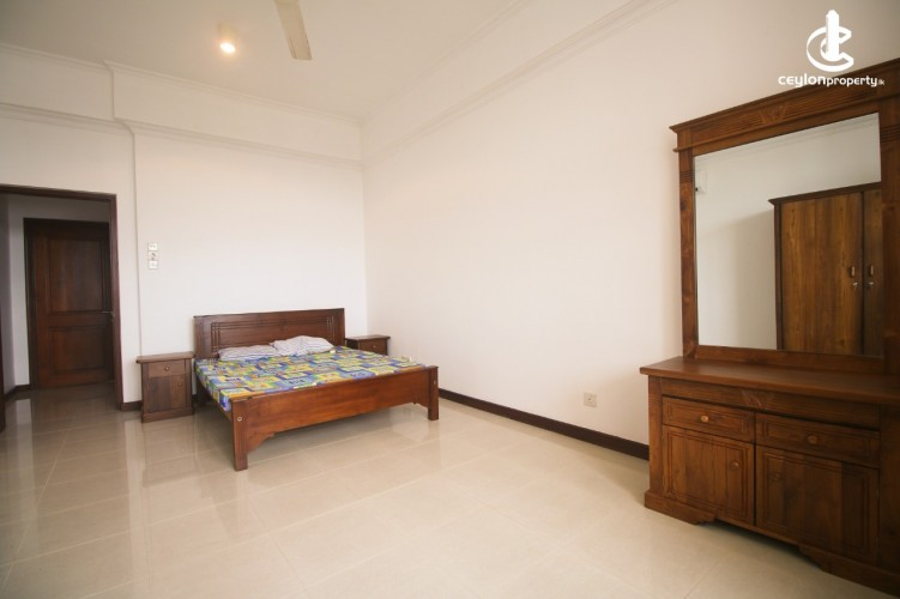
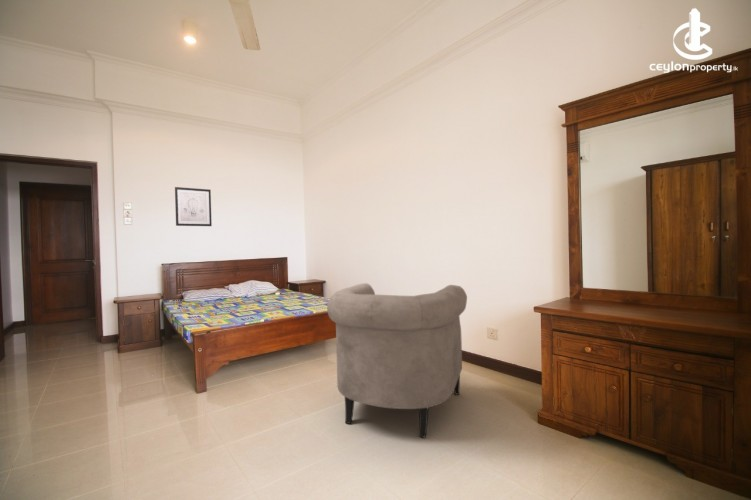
+ chair (396, 348)
+ wall art (193, 207)
